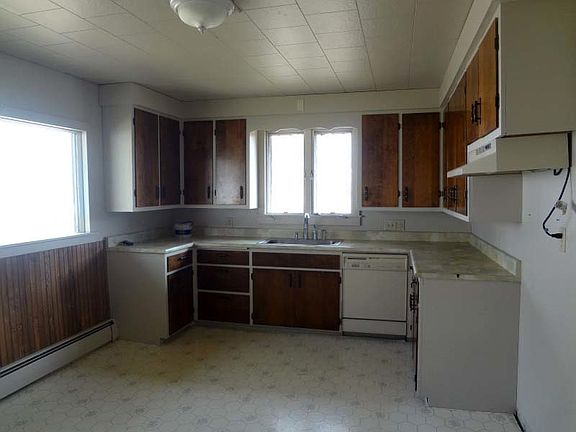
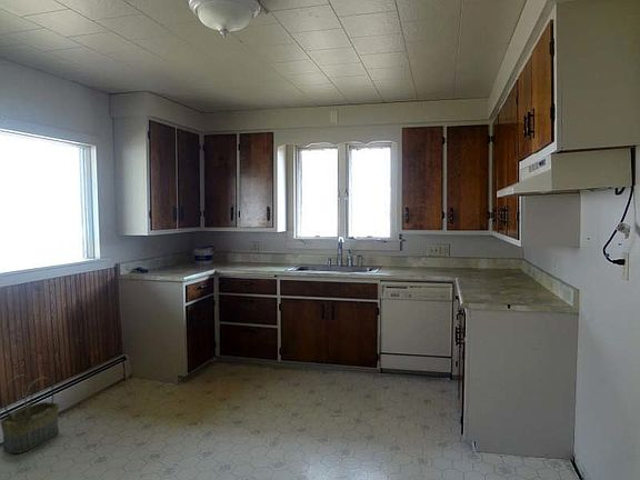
+ basket (30, 409)
